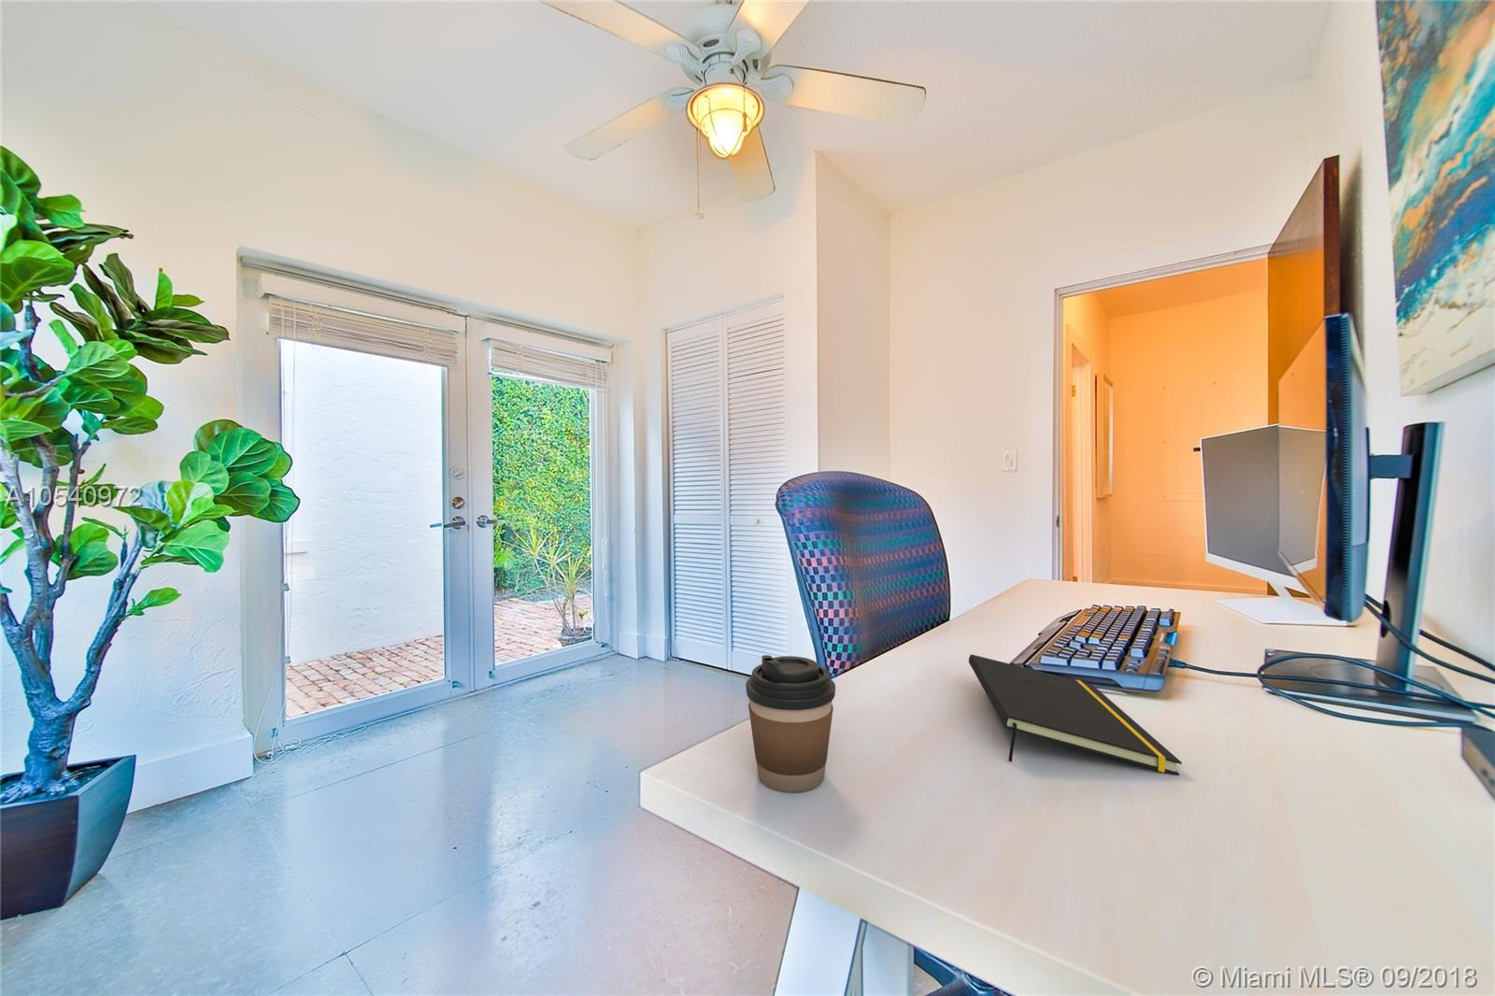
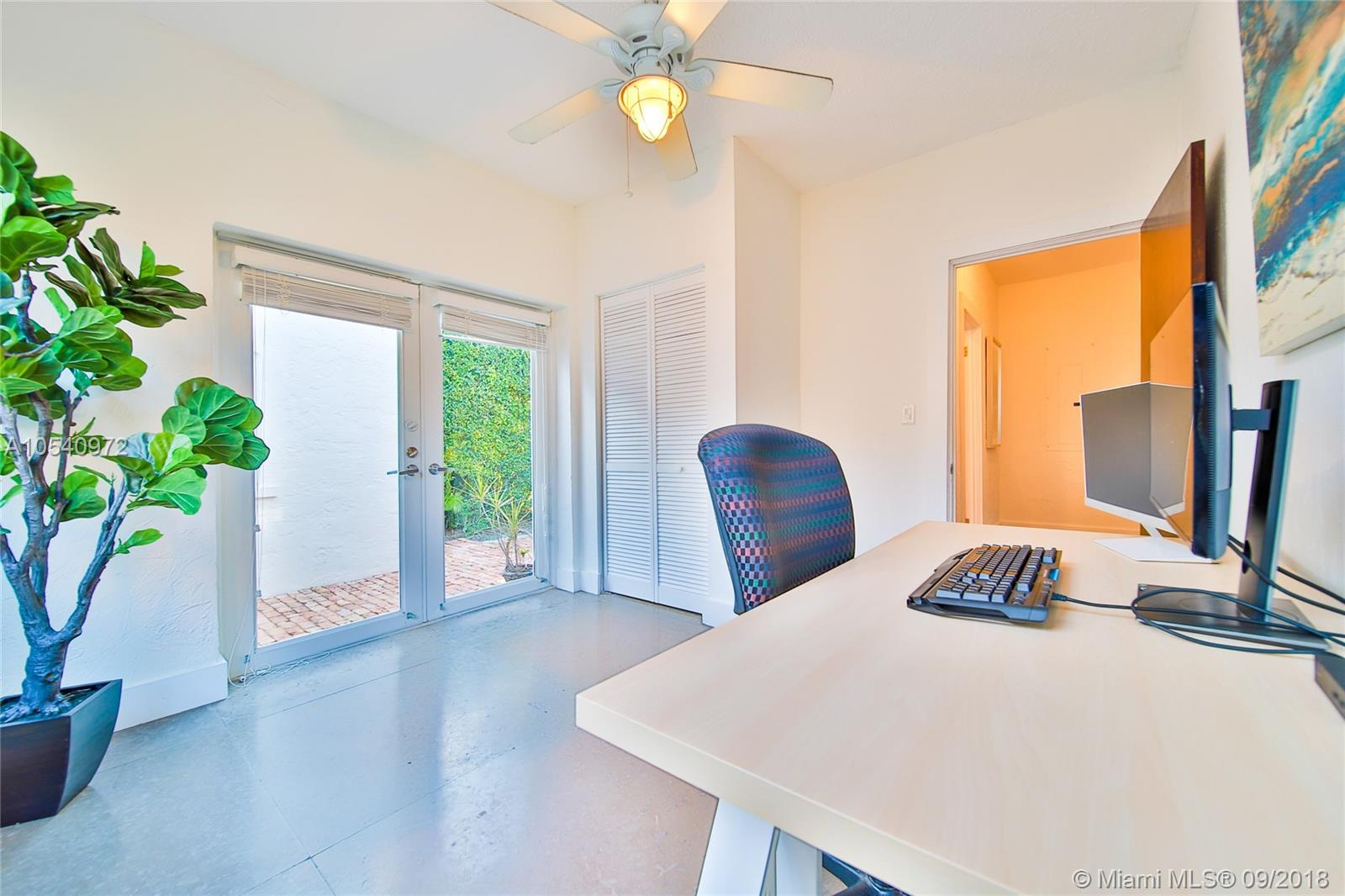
- coffee cup (790, 715)
- notepad (1054, 703)
